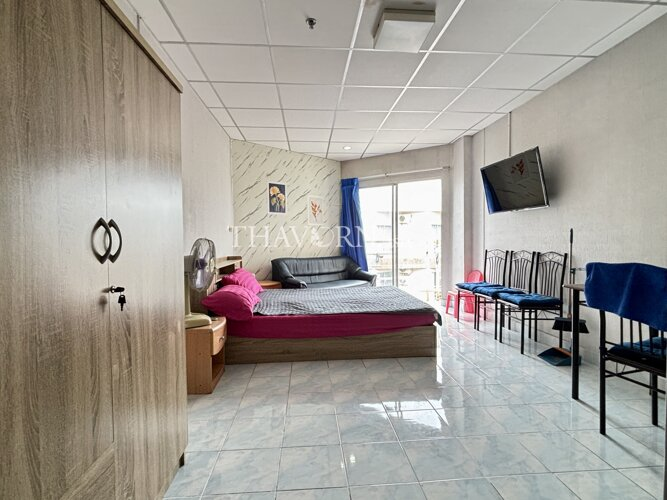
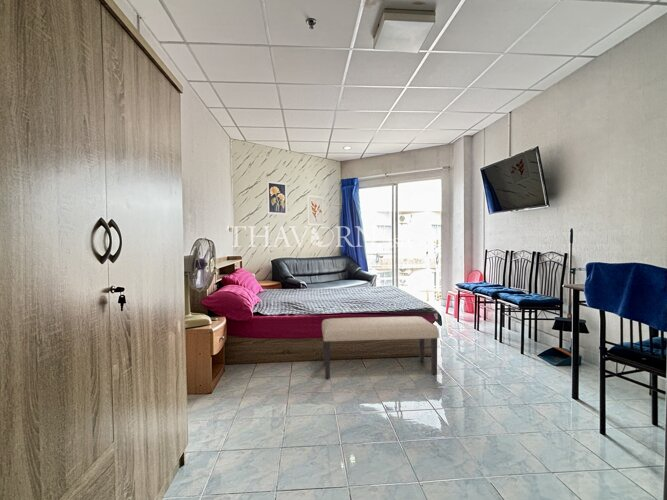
+ bench (377, 339)
